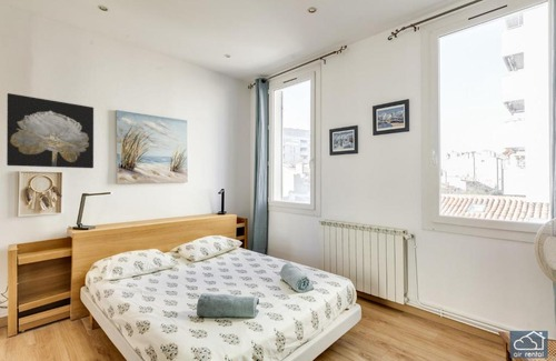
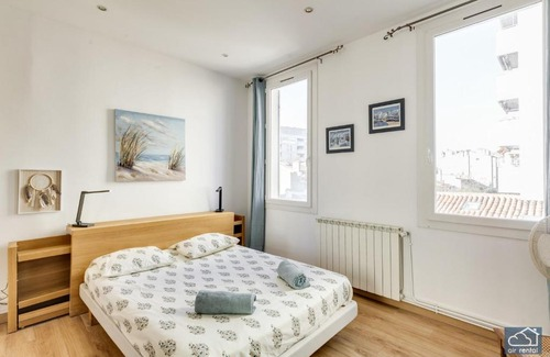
- wall art (53, 133)
